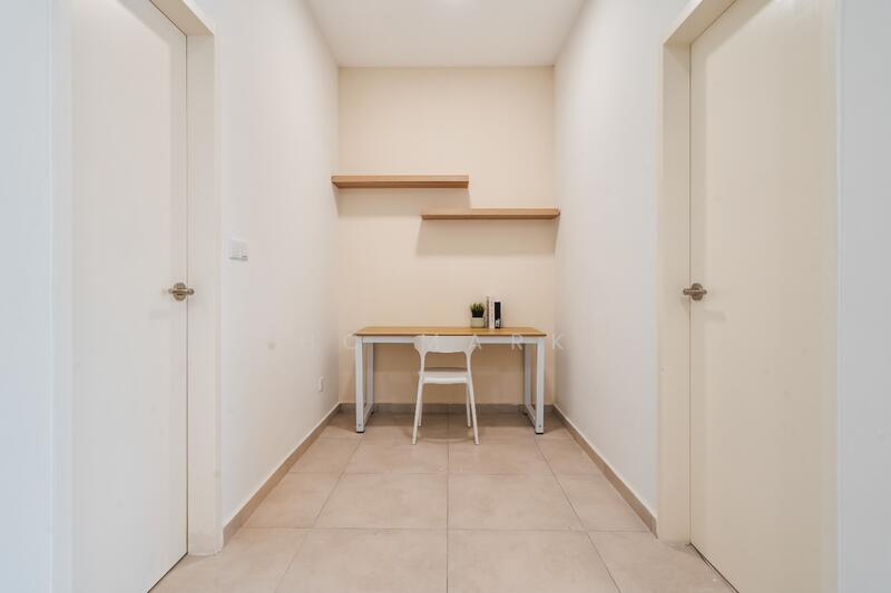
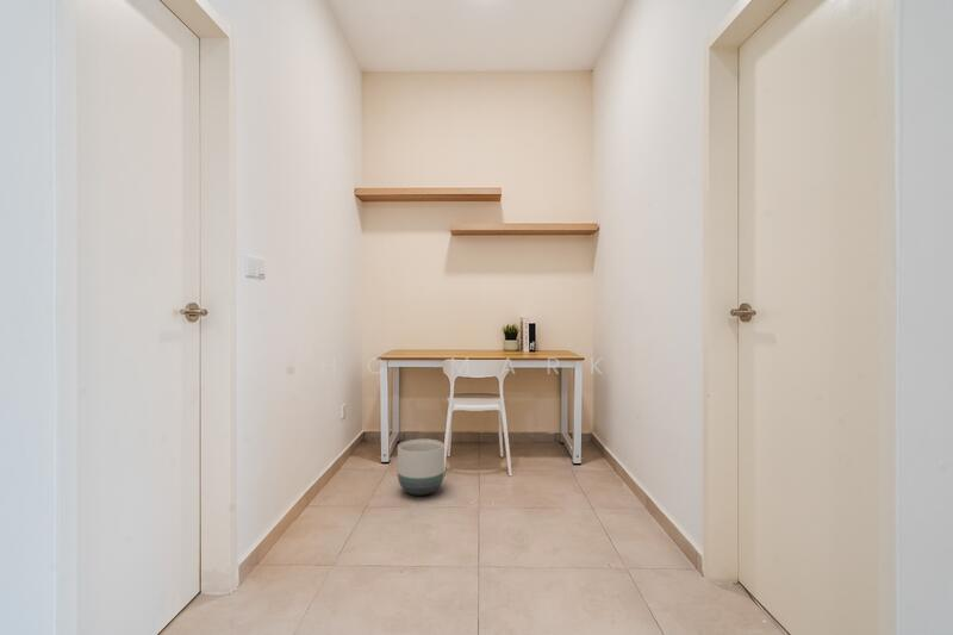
+ planter (421, 468)
